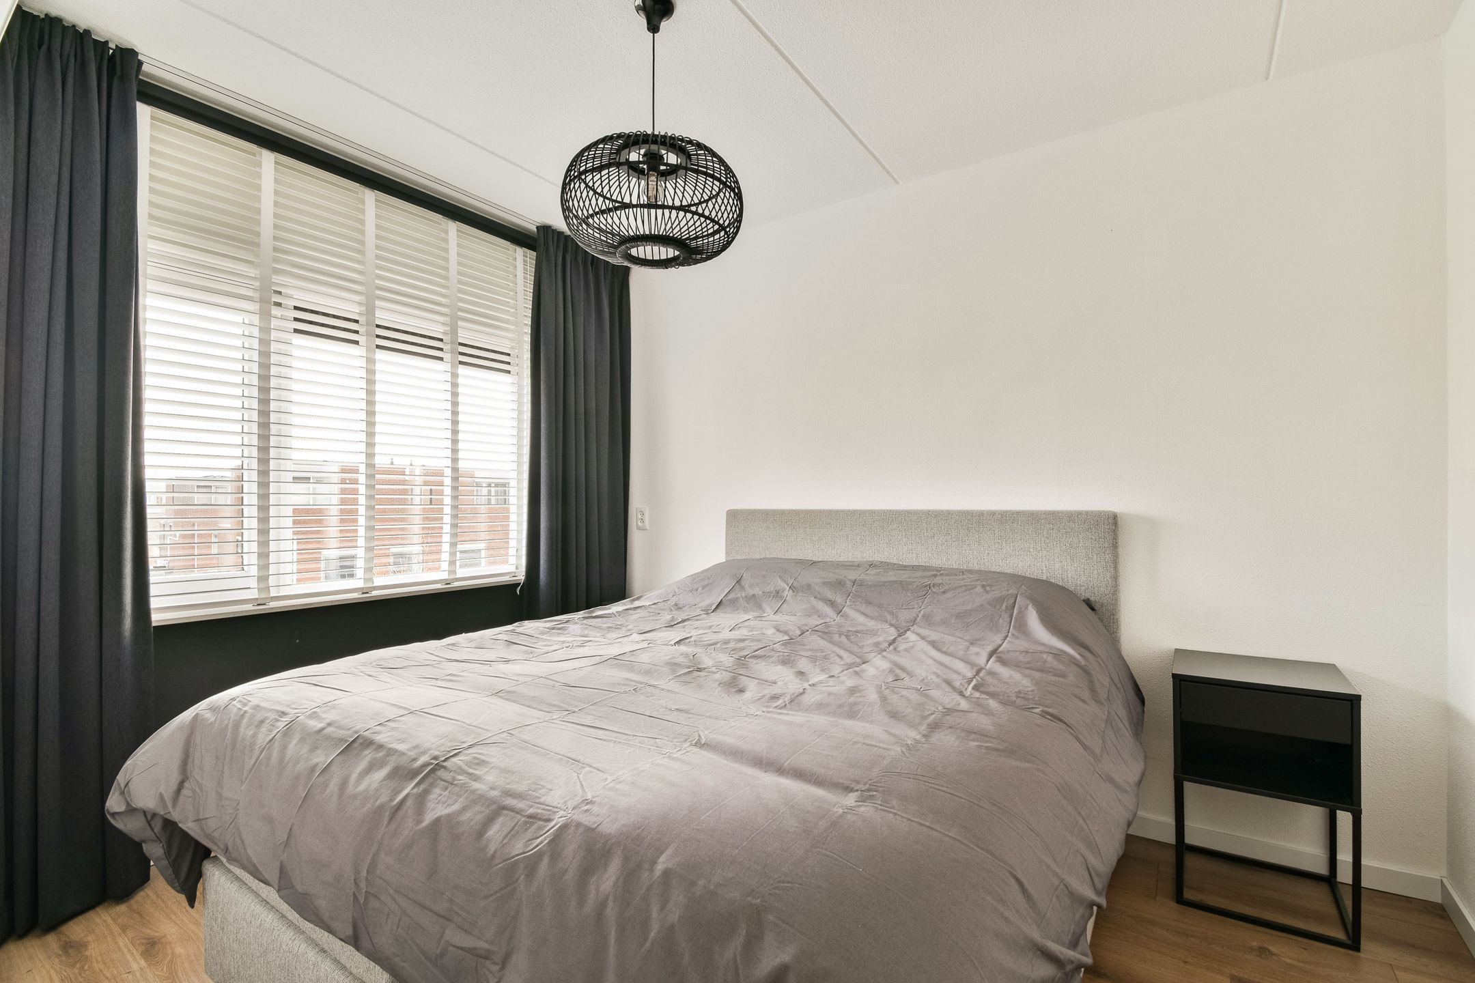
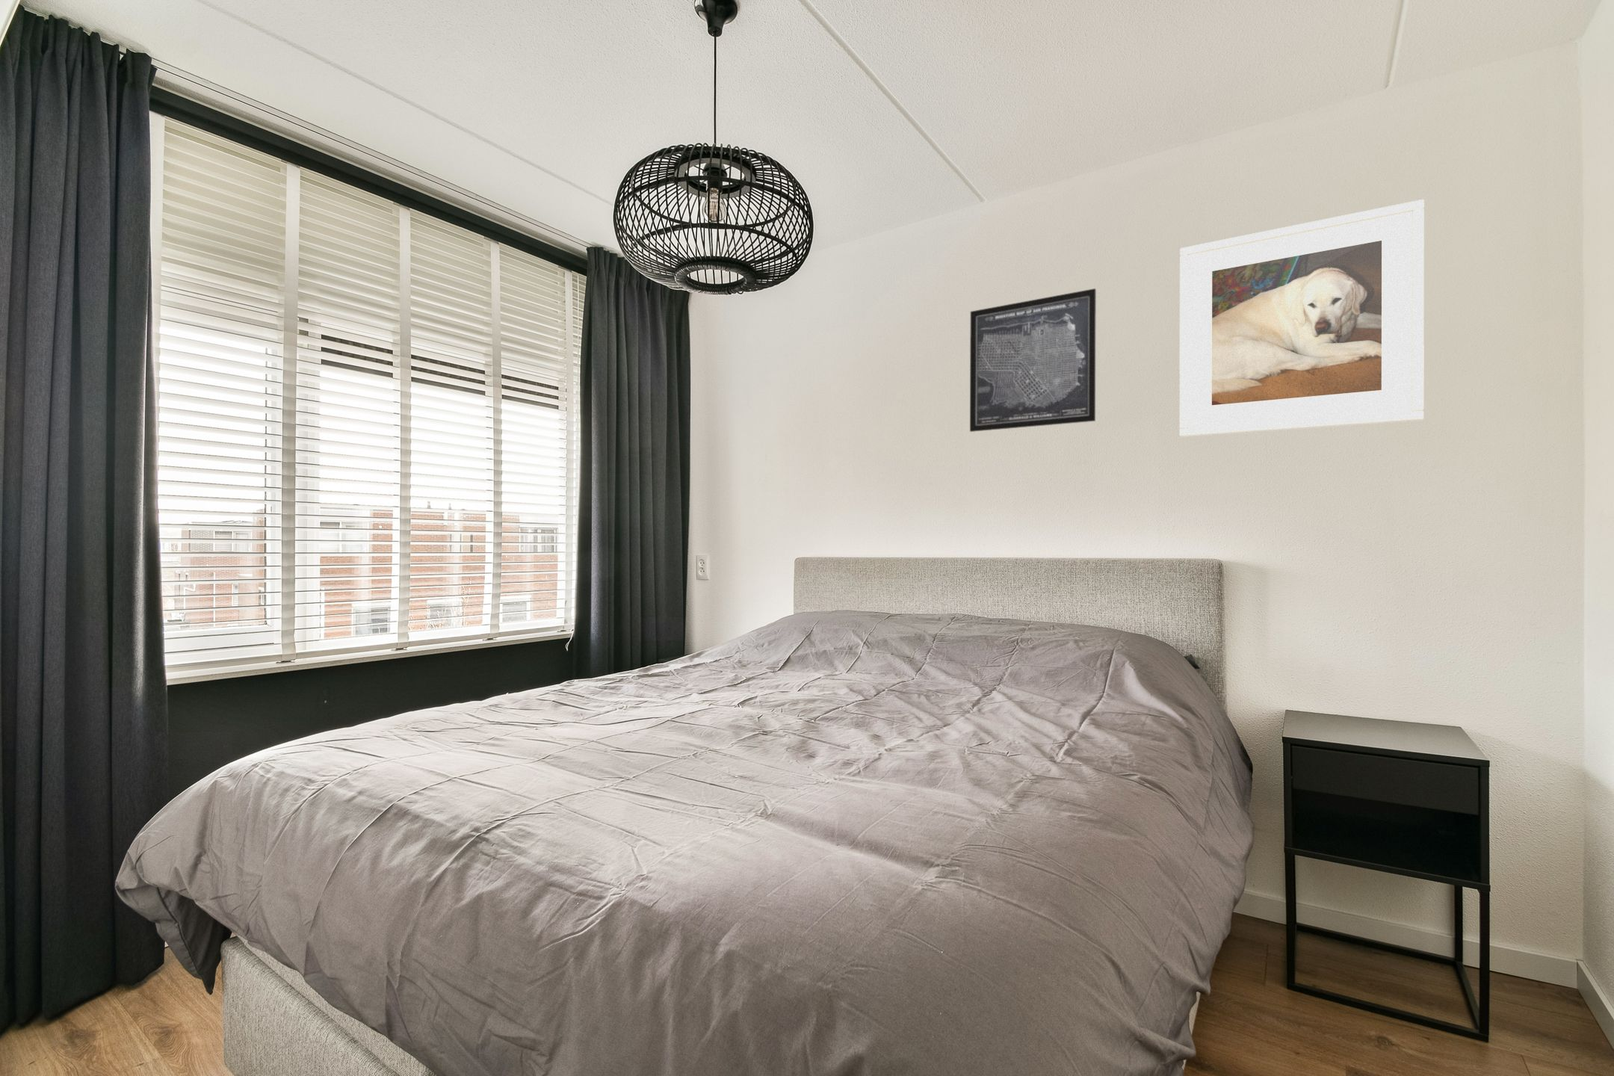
+ wall art (1029, 363)
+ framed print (1292, 328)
